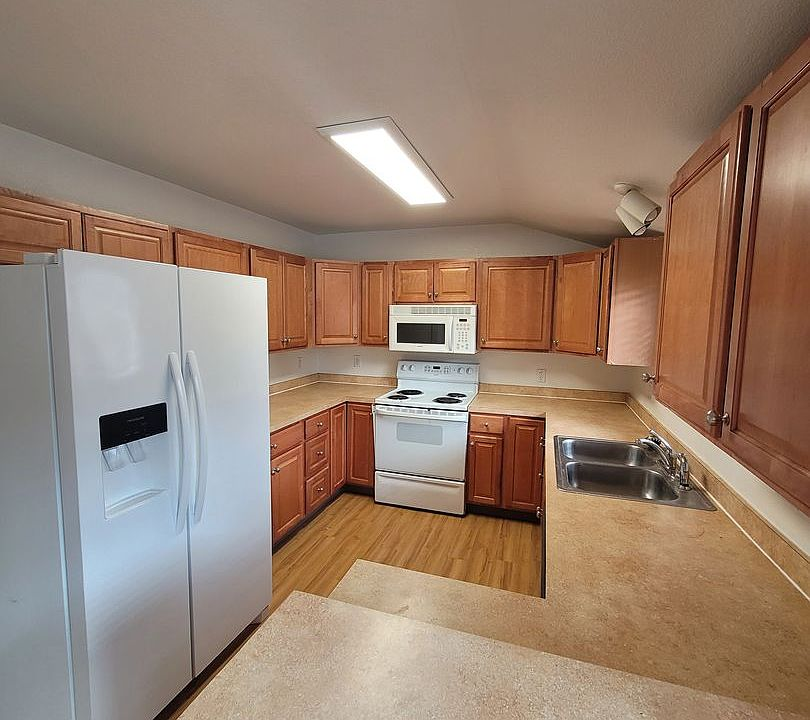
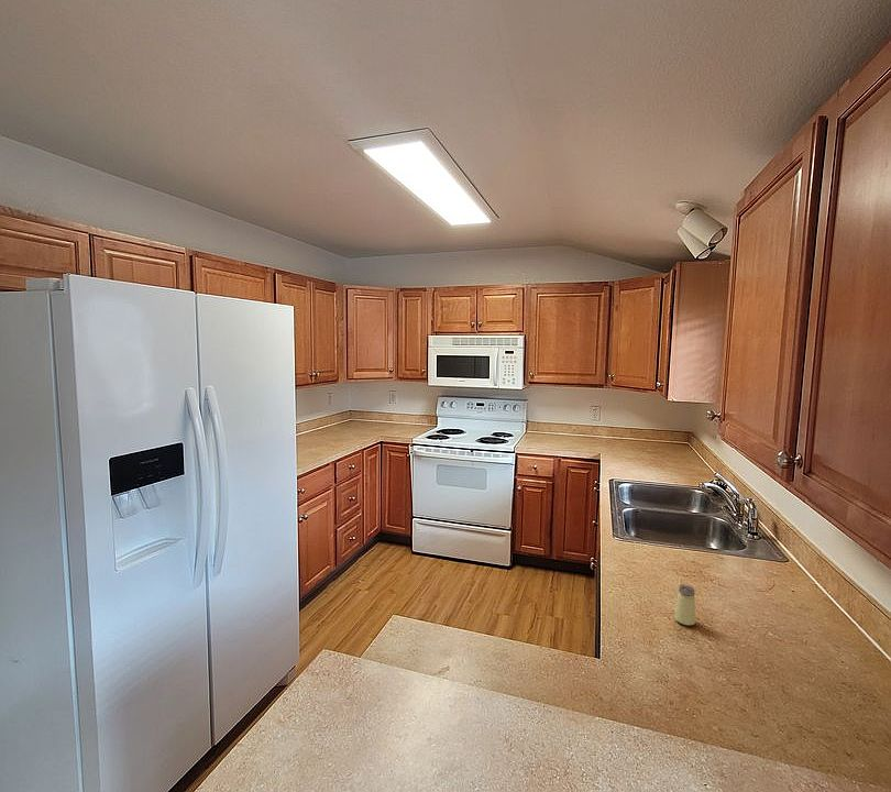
+ saltshaker (685, 603)
